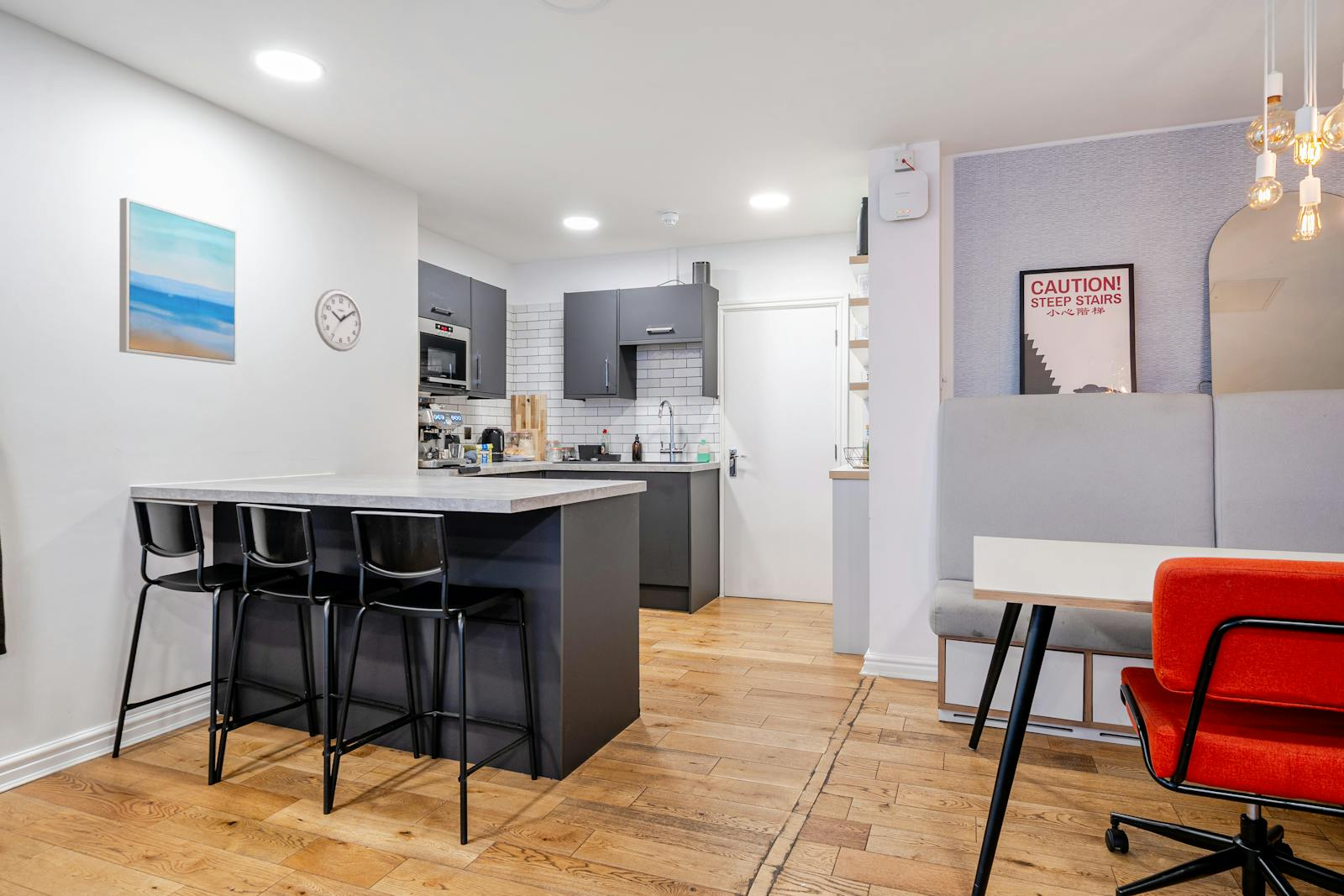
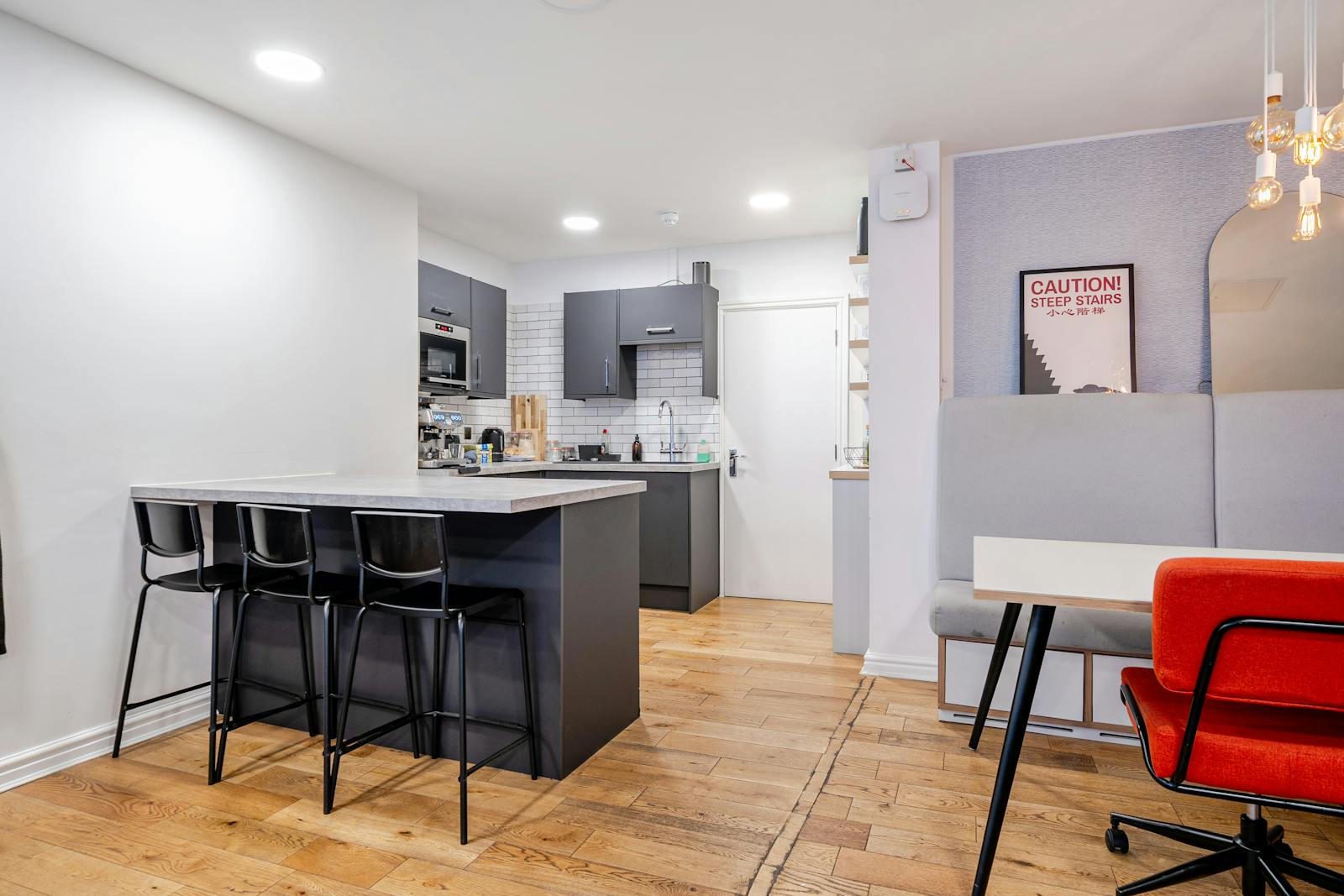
- wall clock (340, 320)
- wall art (181, 286)
